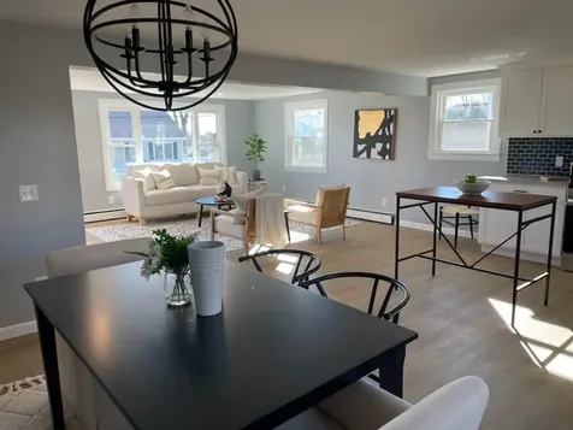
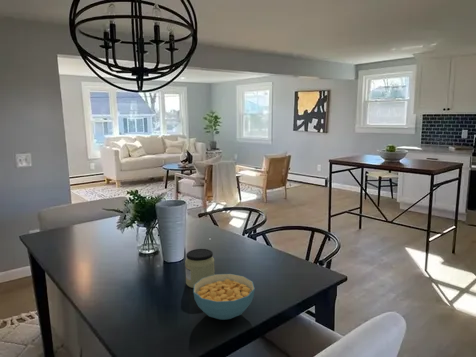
+ cereal bowl (224, 300)
+ jar (200, 267)
